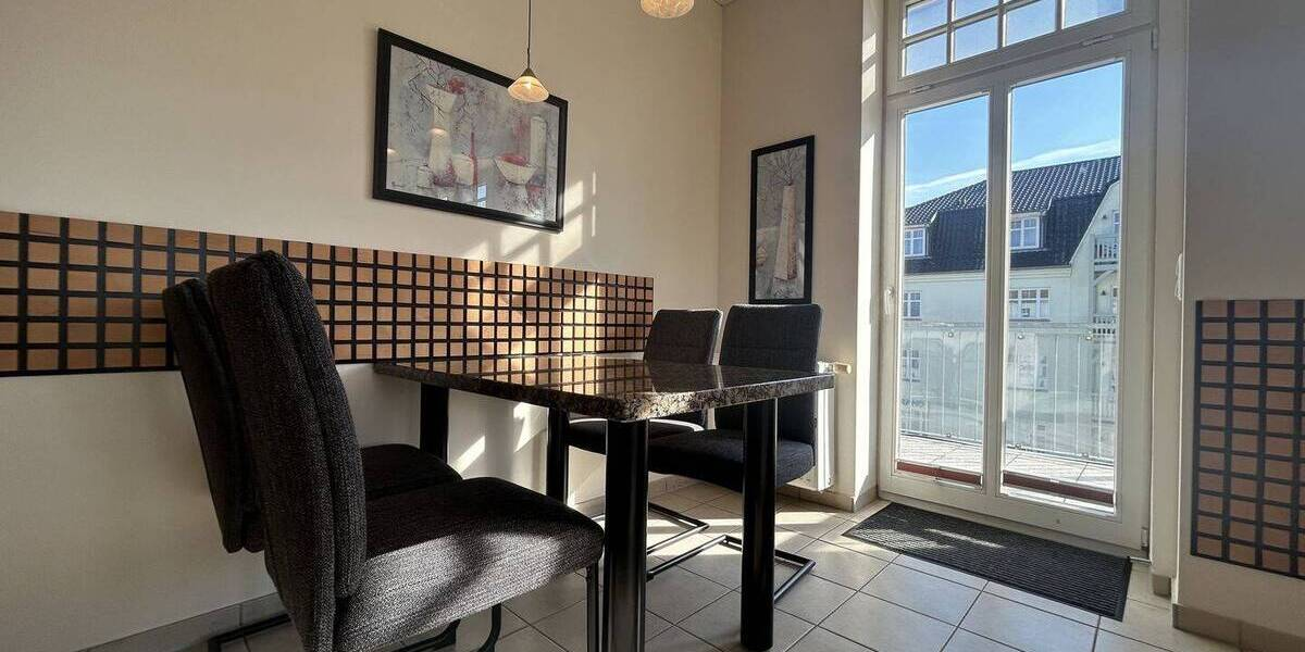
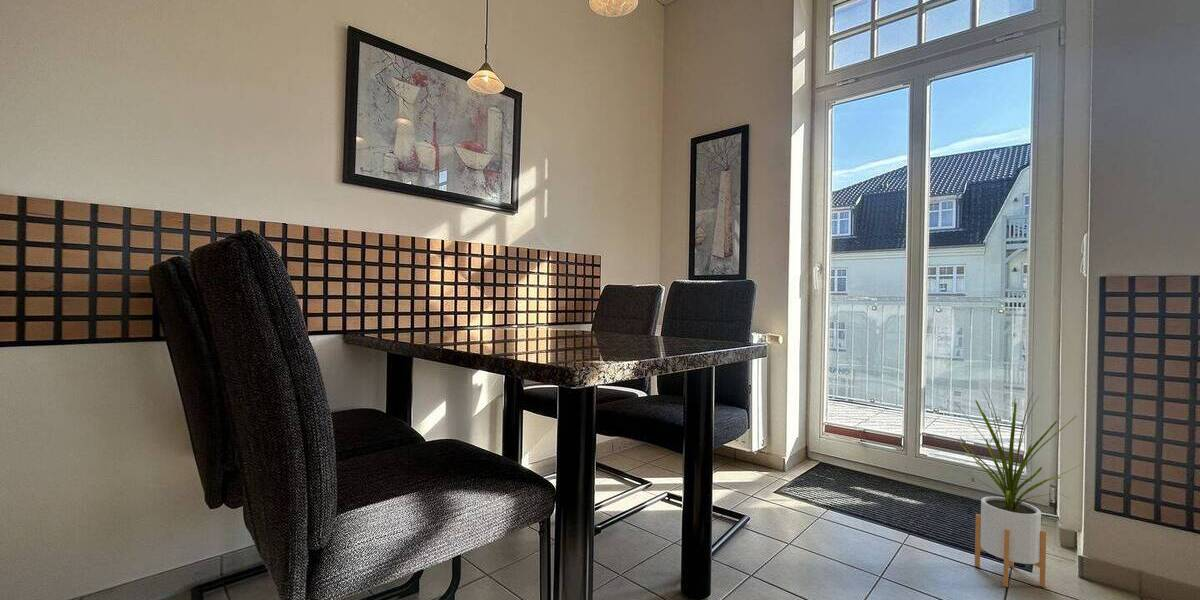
+ house plant (1013, 483)
